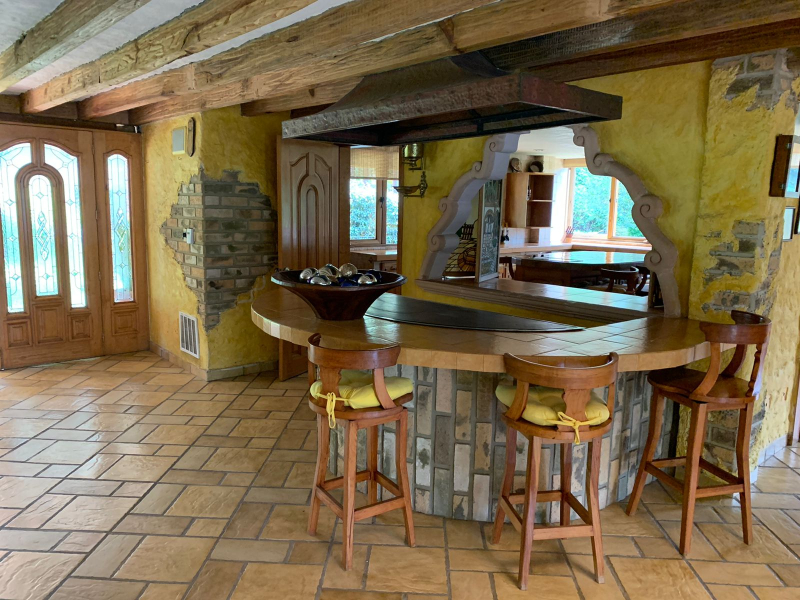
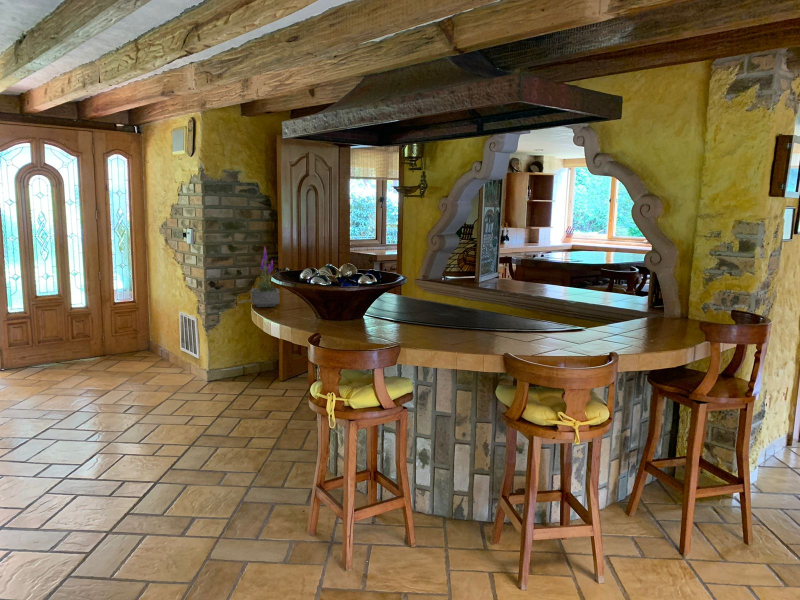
+ potted plant (265, 276)
